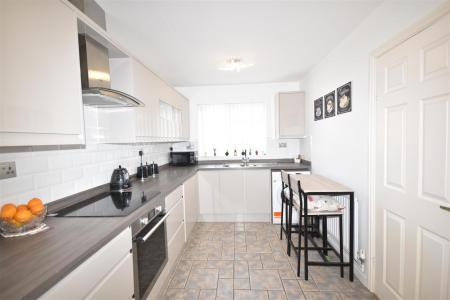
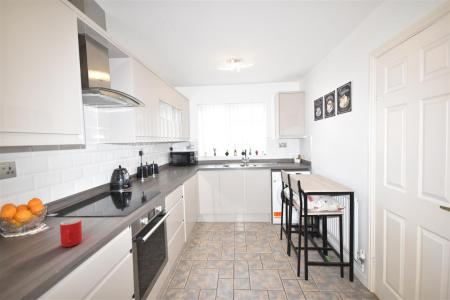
+ mug (69, 234)
